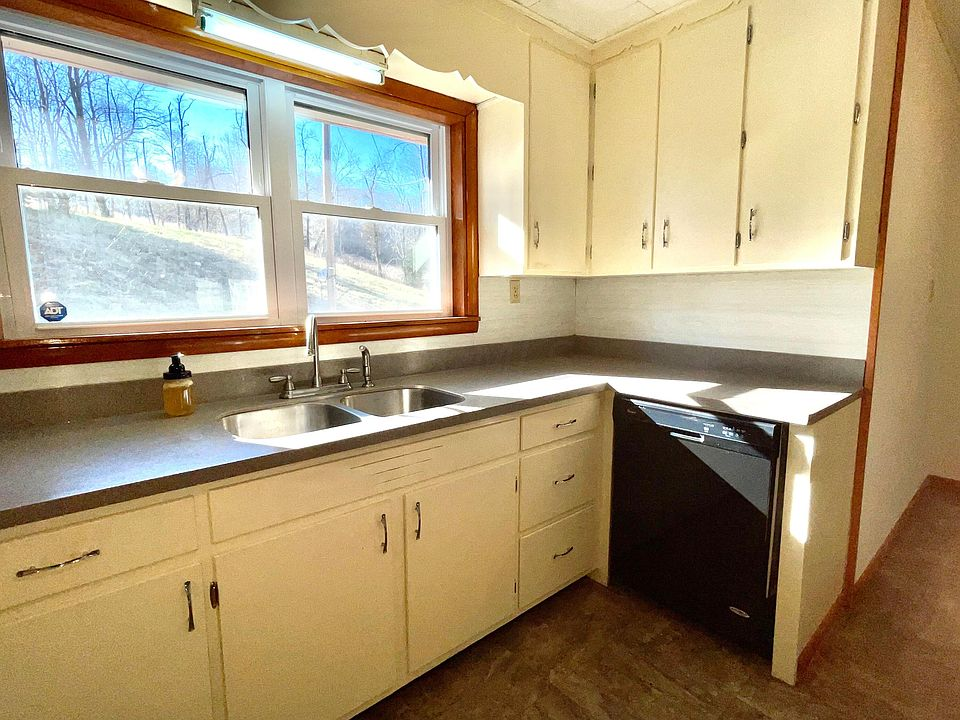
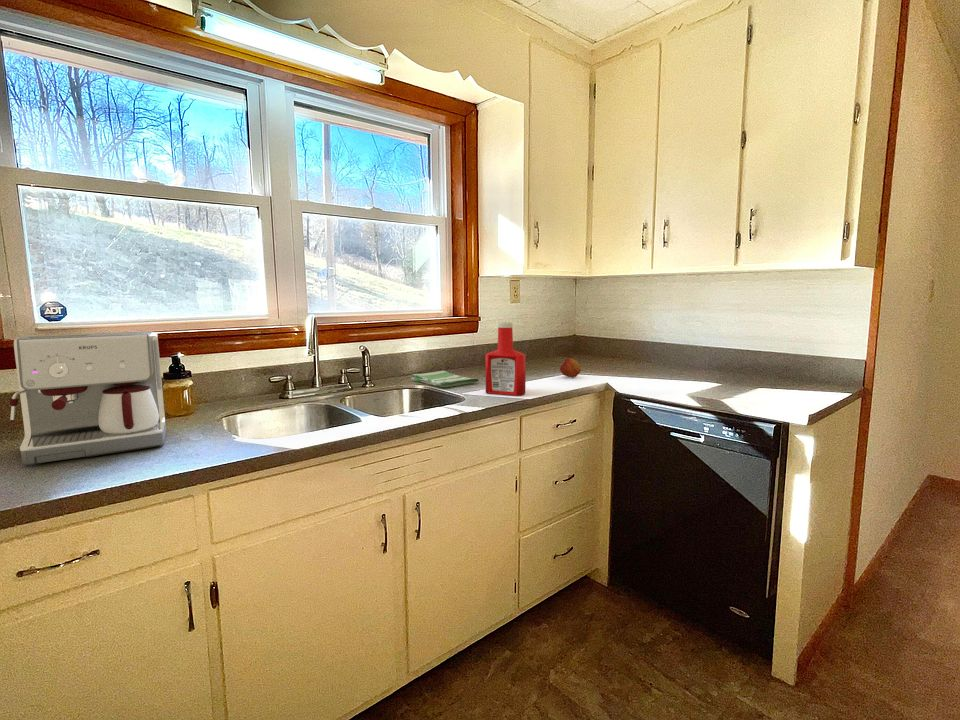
+ fruit (570, 367)
+ soap bottle (505, 358)
+ dish towel (443, 378)
+ coffee maker (94, 390)
